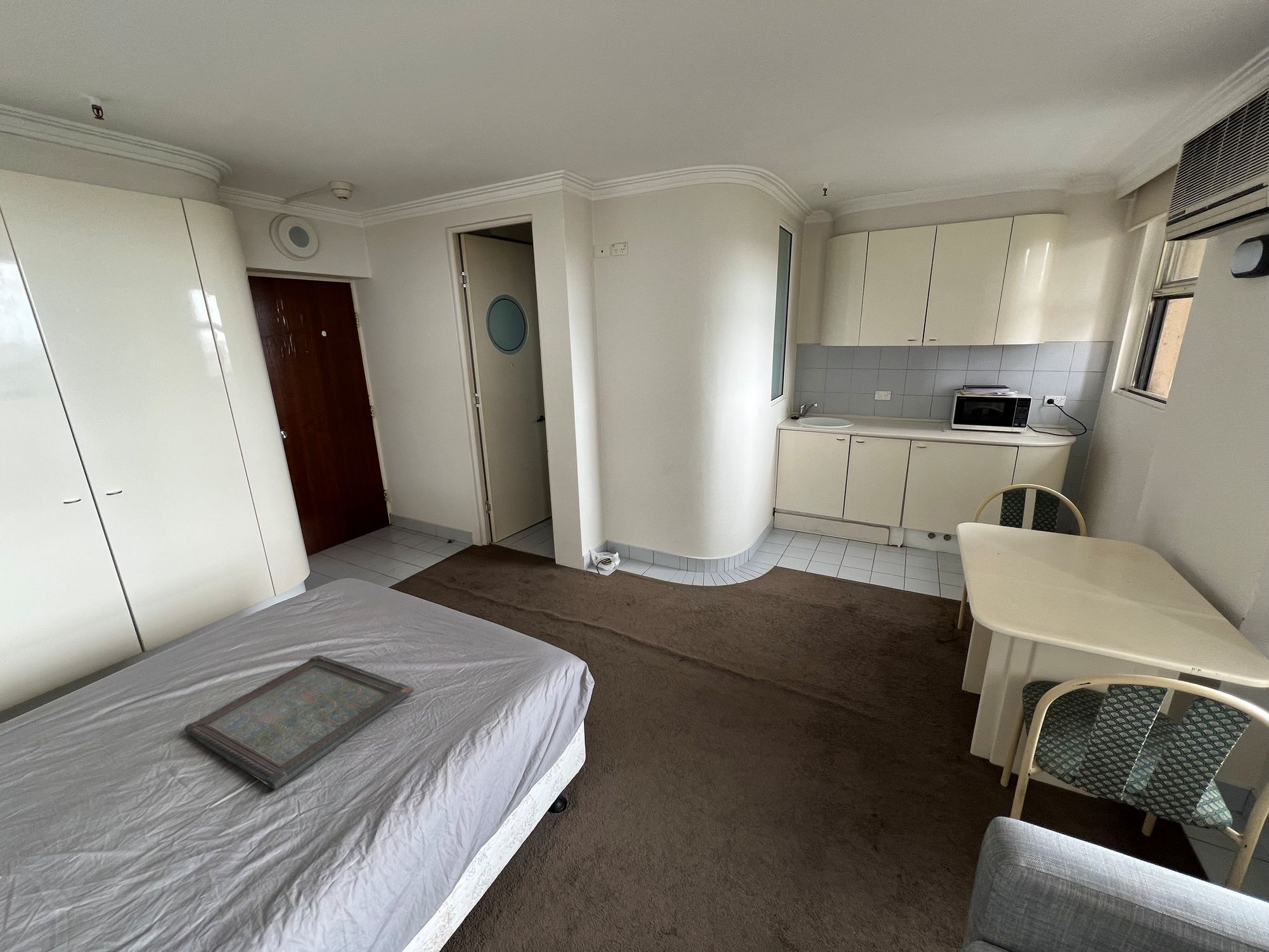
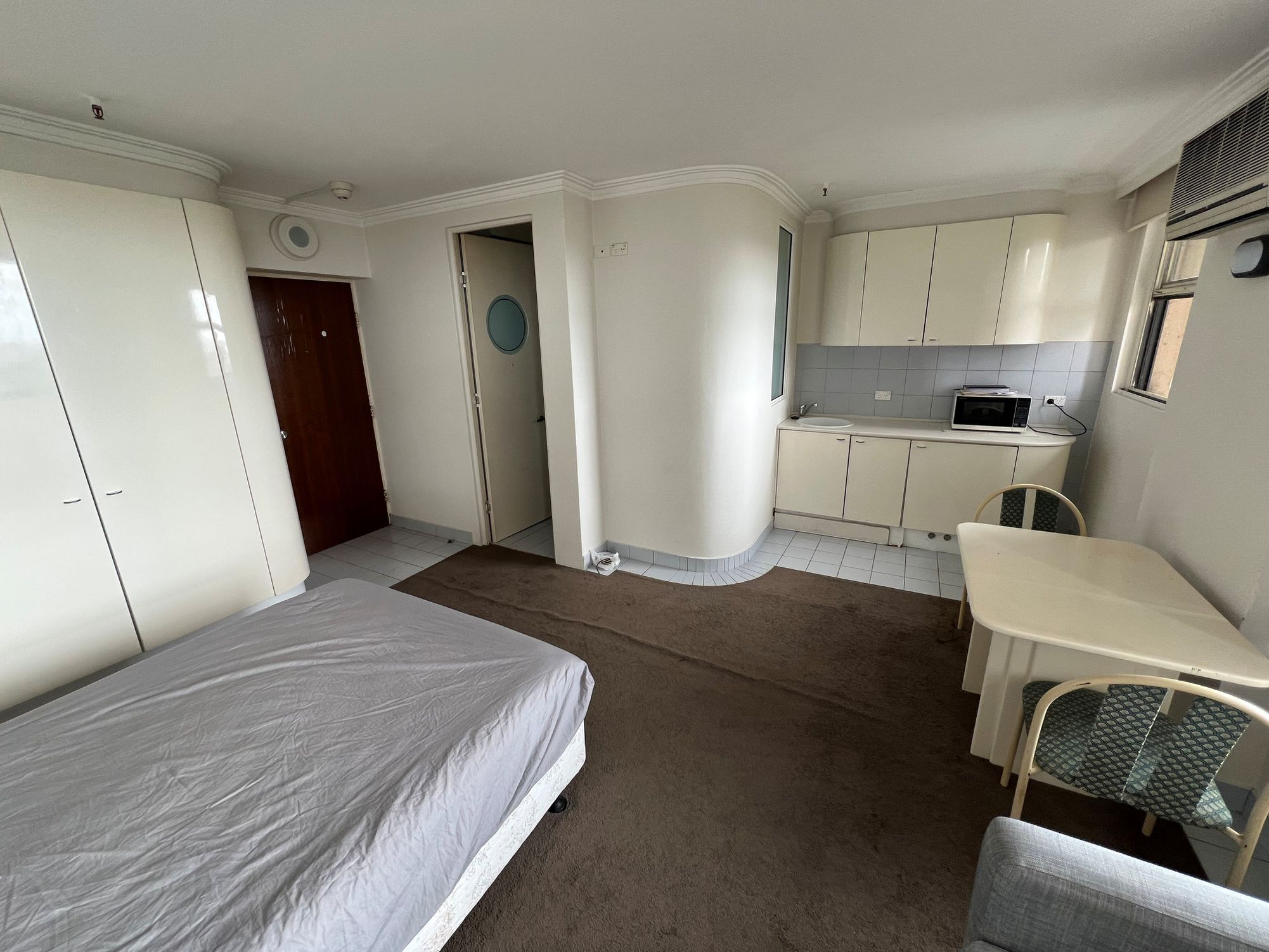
- serving tray (304, 709)
